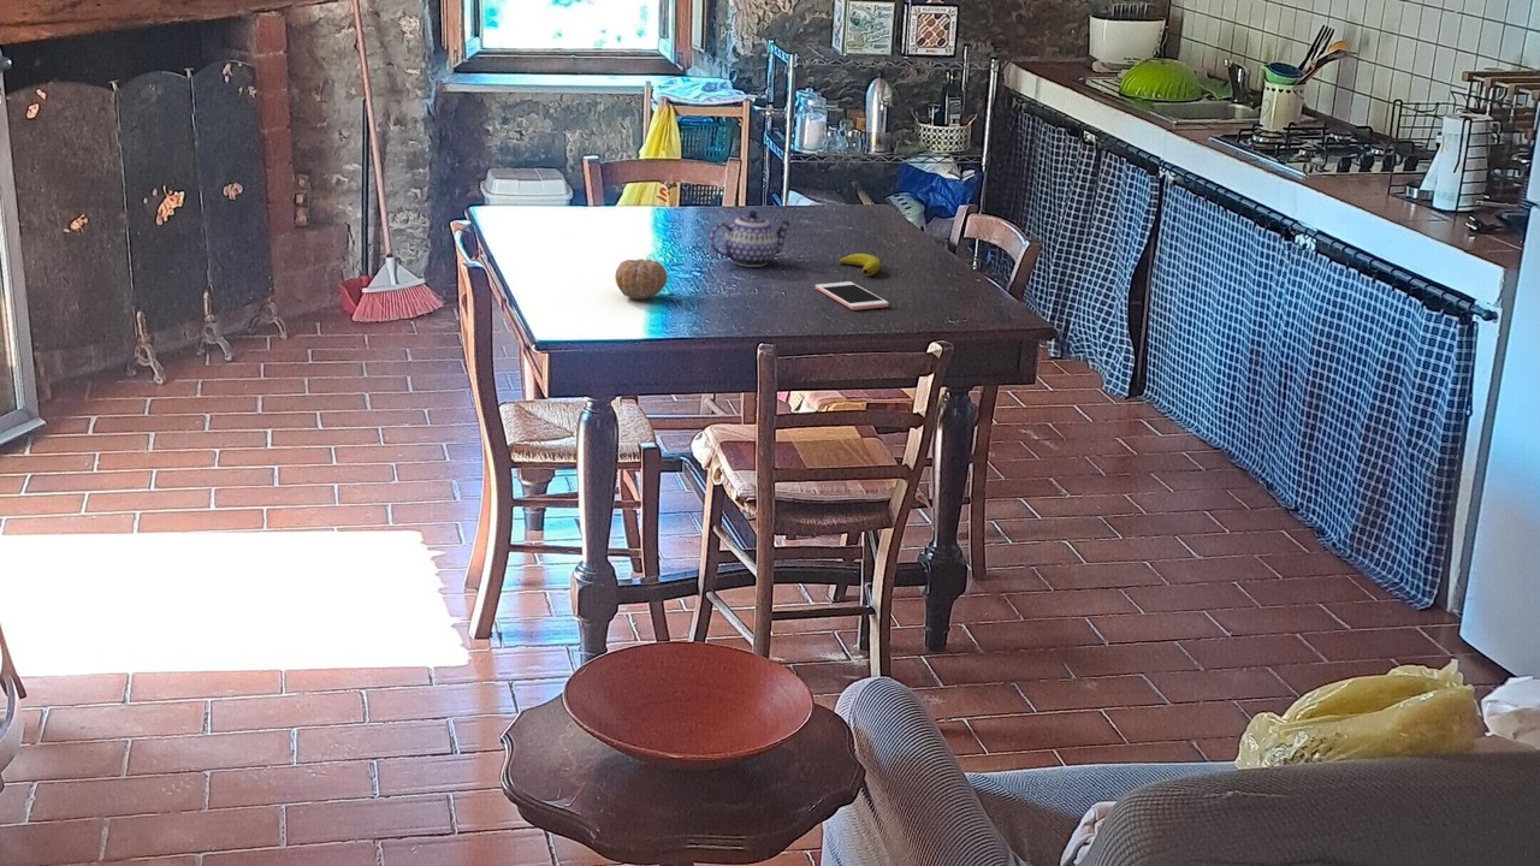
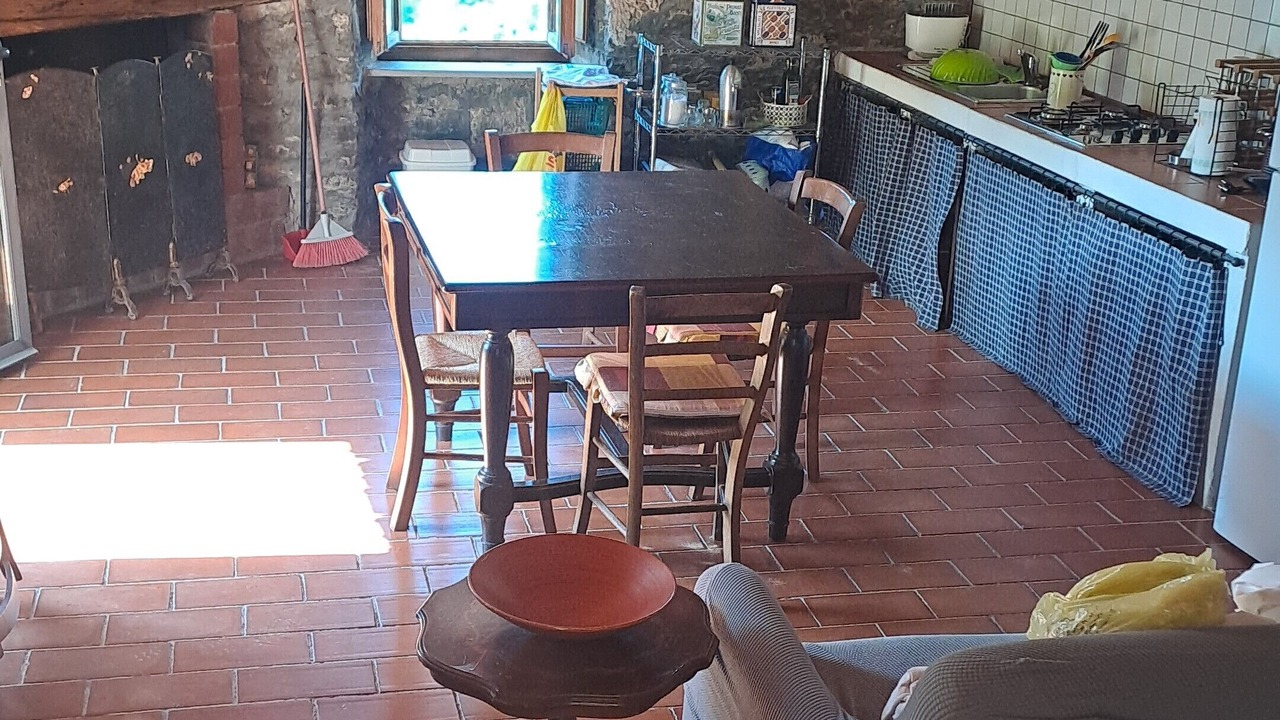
- teapot (751, 237)
- banana (861, 262)
- fruit (640, 278)
- cell phone (851, 295)
